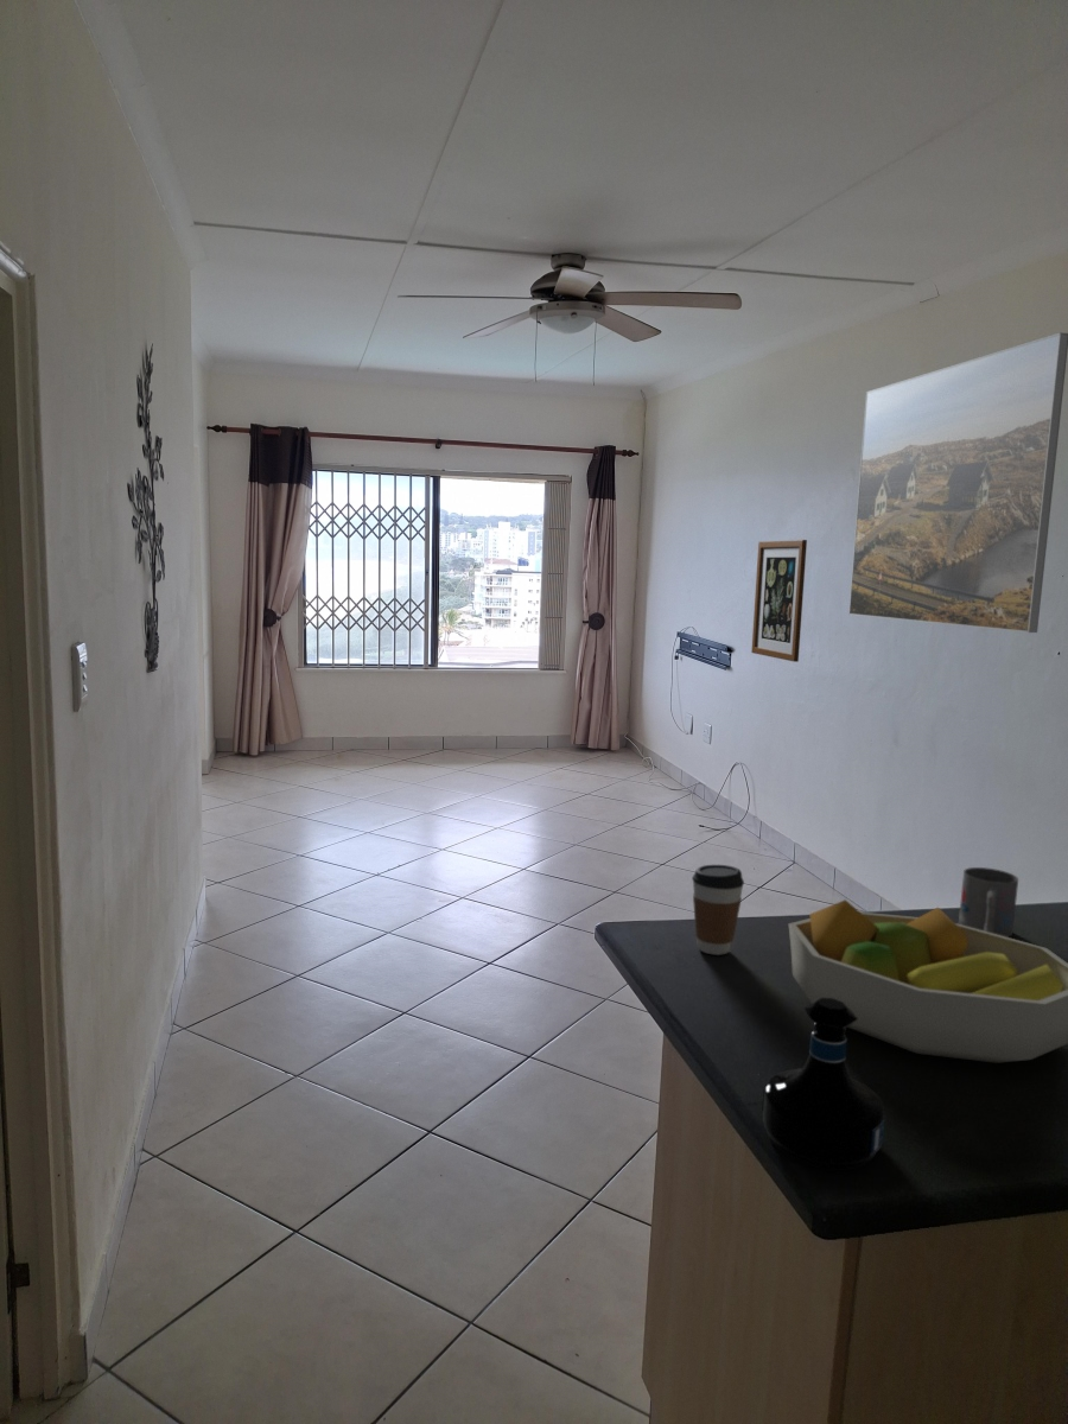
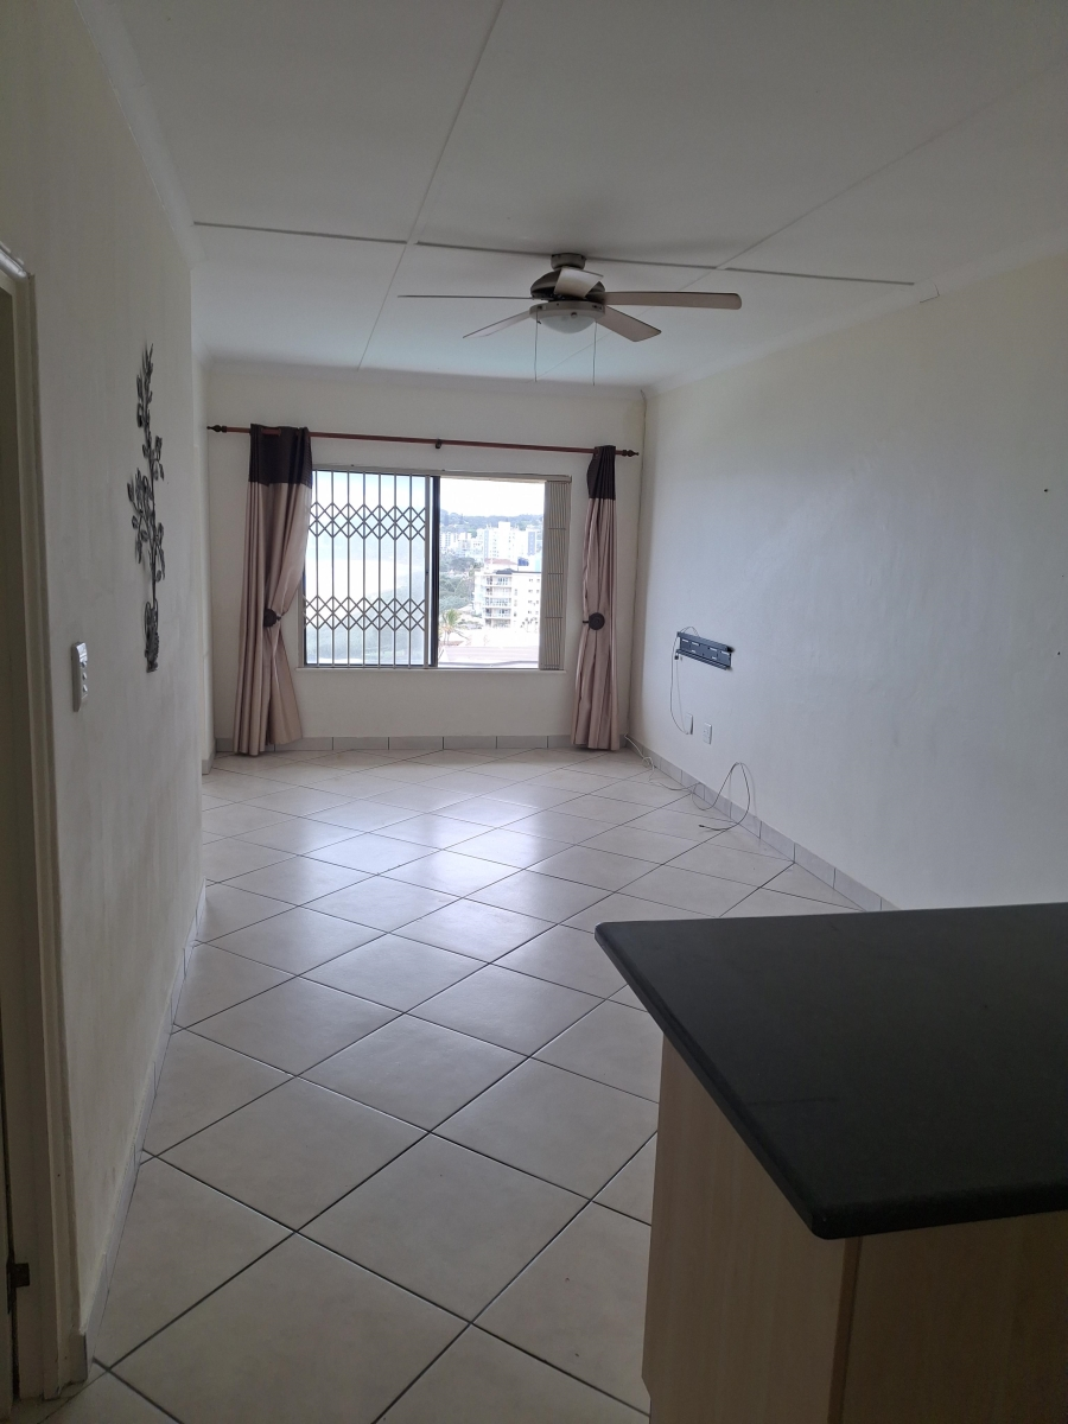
- mug (990, 905)
- fruit bowl (929, 971)
- wall art (777, 599)
- tequila bottle (826, 1070)
- coffee cup (716, 909)
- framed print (940, 496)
